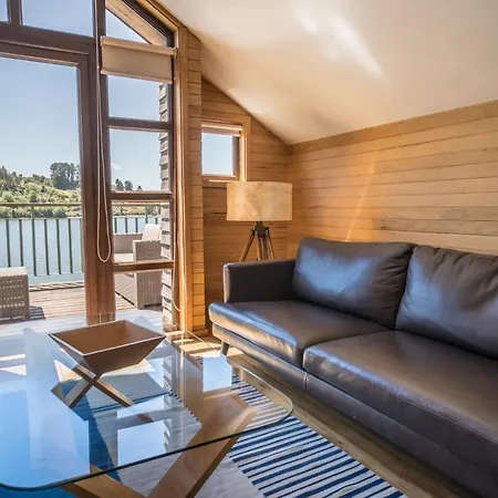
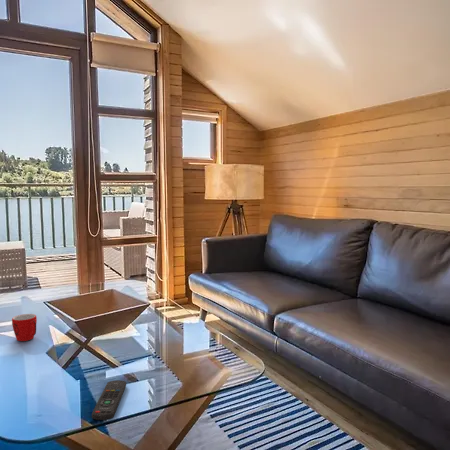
+ mug (26, 328)
+ remote control (110, 398)
